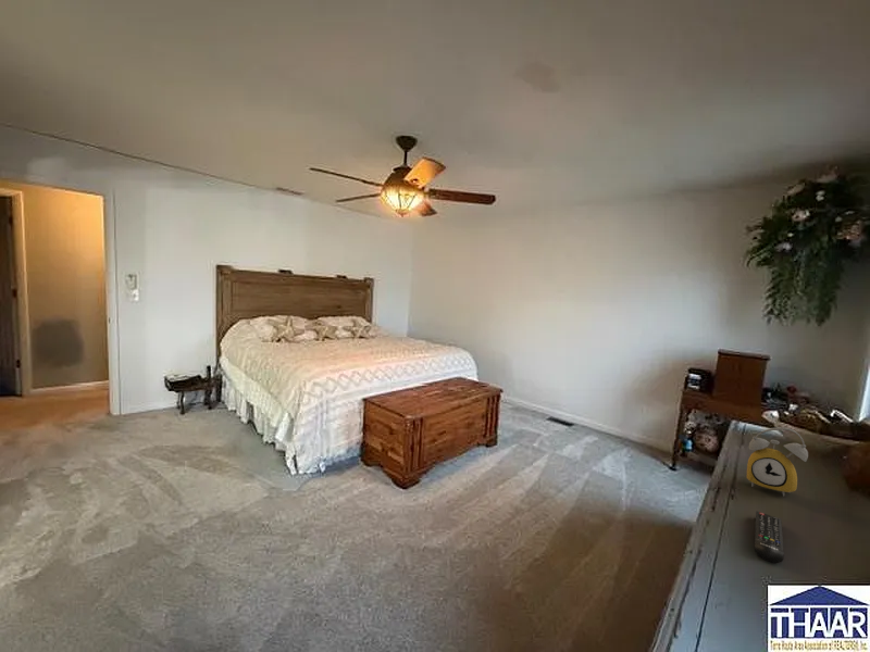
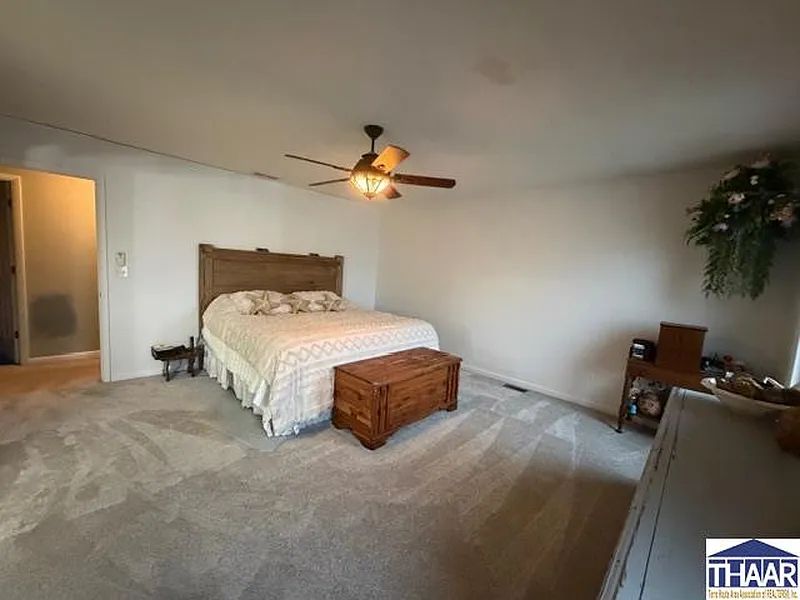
- alarm clock (775, 456)
- remote control (768, 534)
